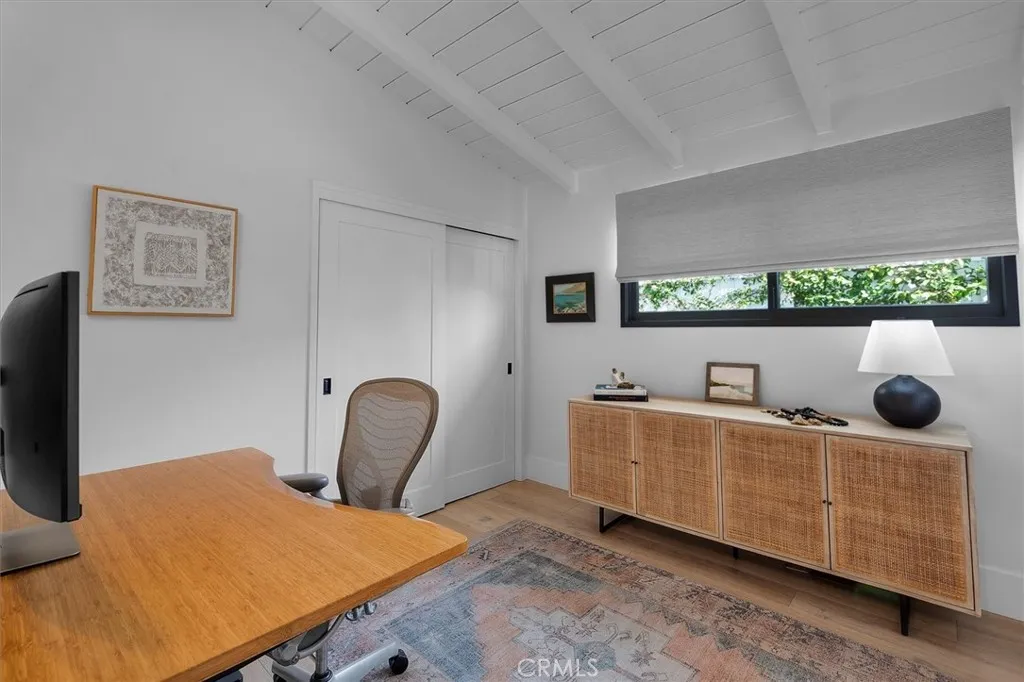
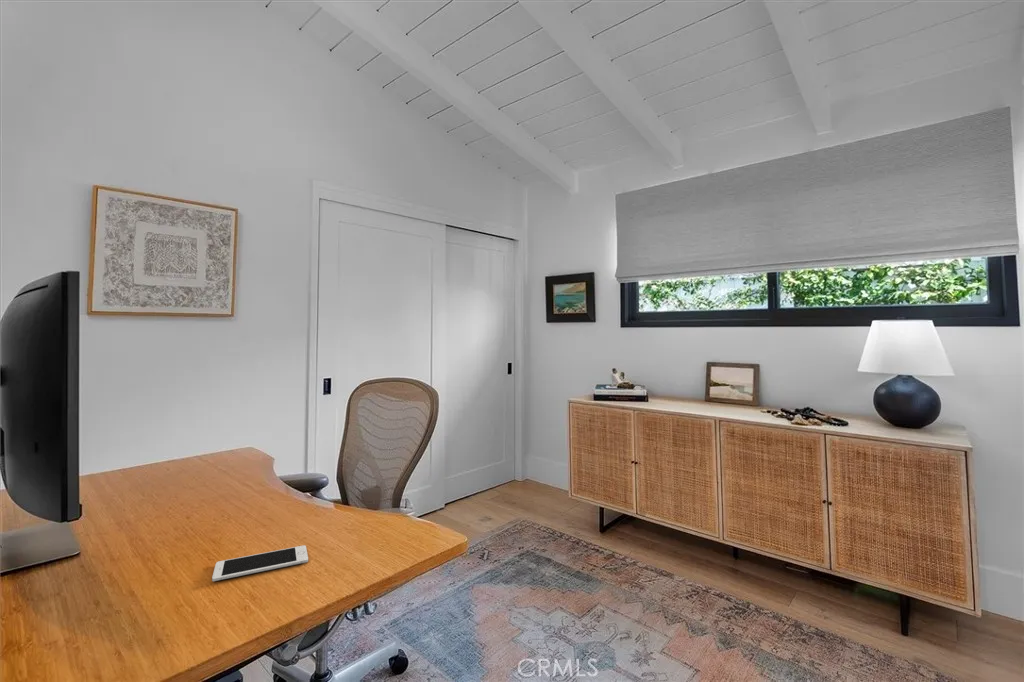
+ cell phone (262, 562)
